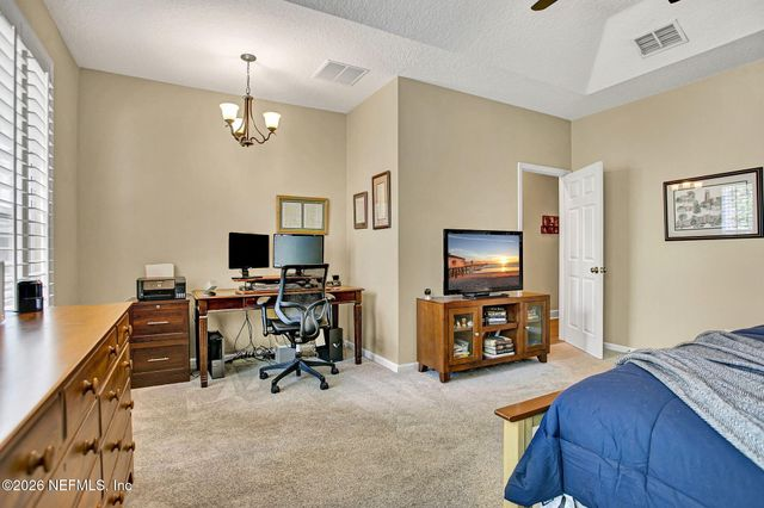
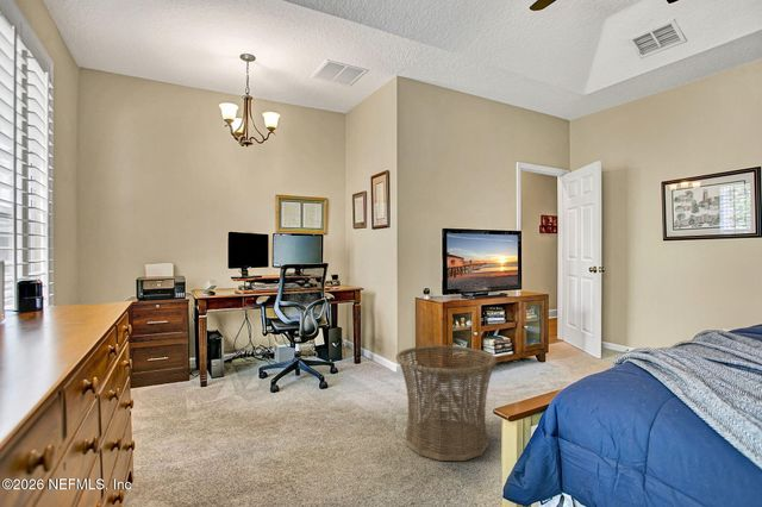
+ basket (444, 398)
